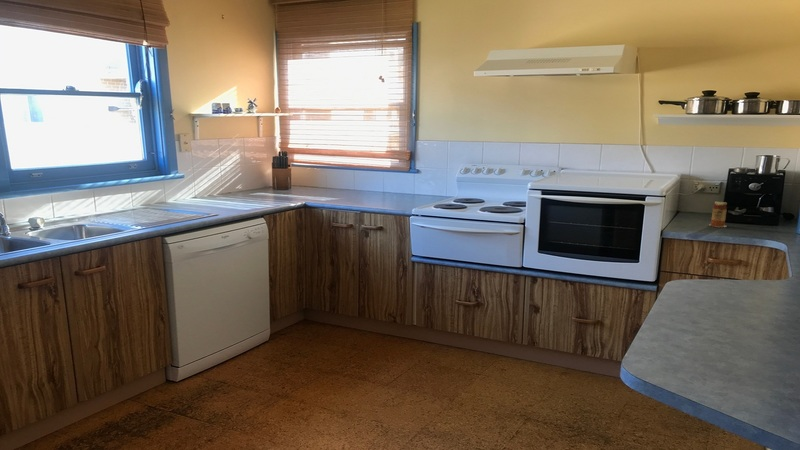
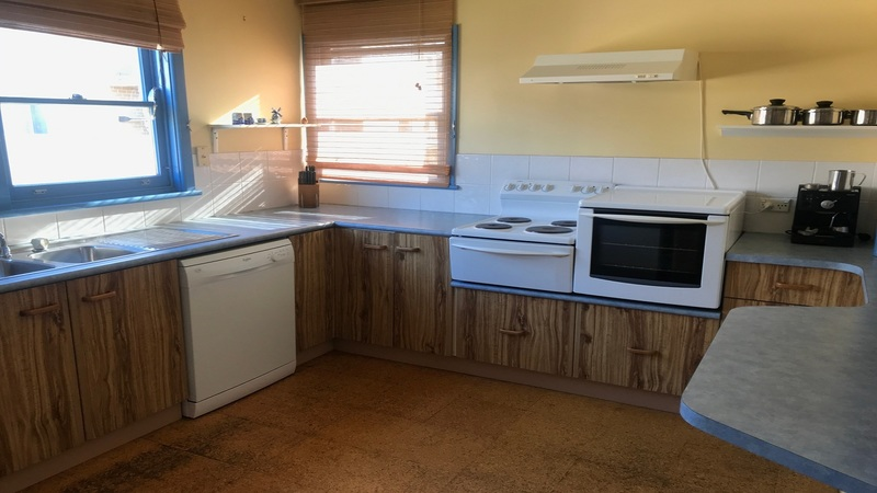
- canister (718, 214)
